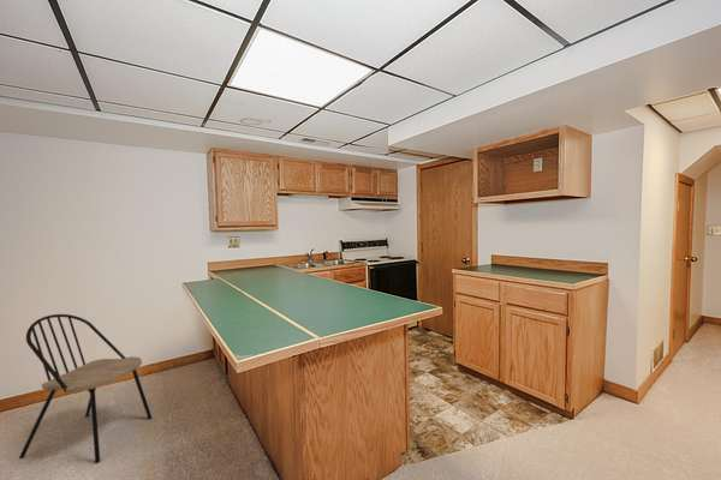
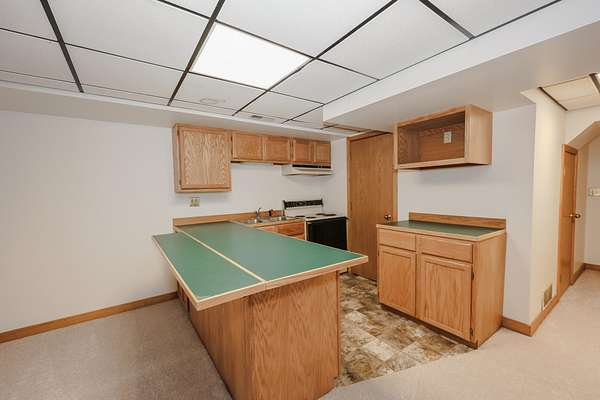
- dining chair (89, 377)
